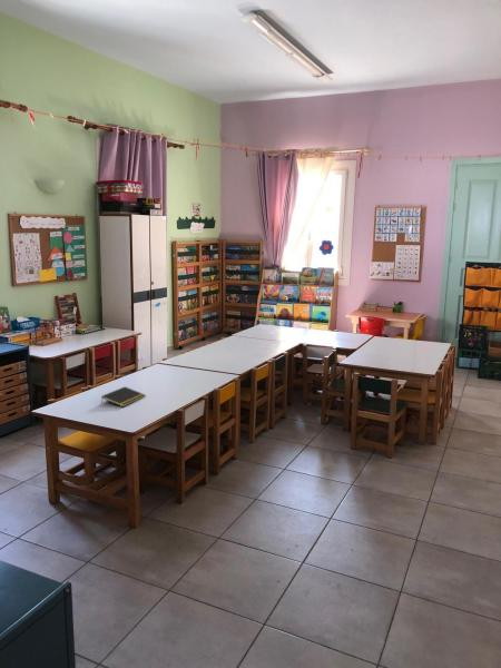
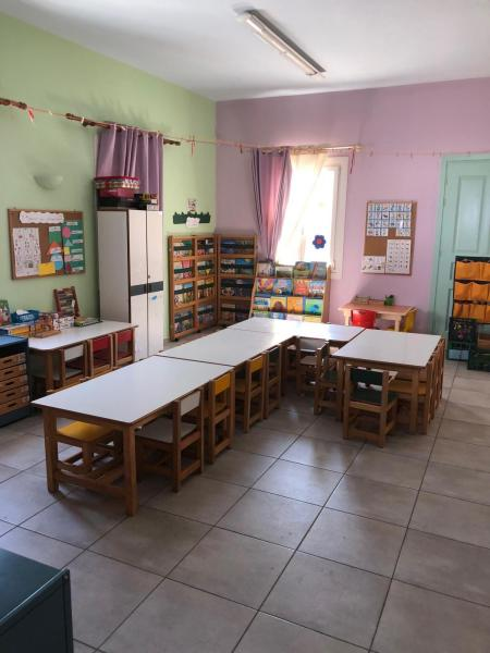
- notepad (124, 396)
